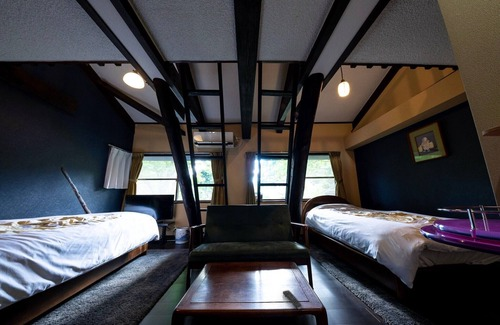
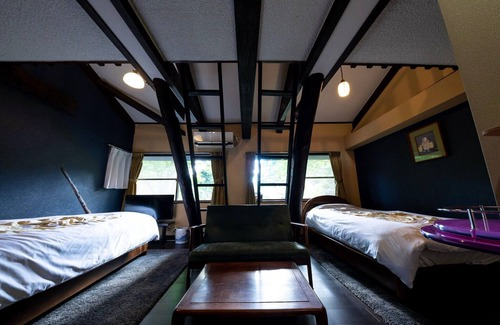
- remote control (292, 298)
